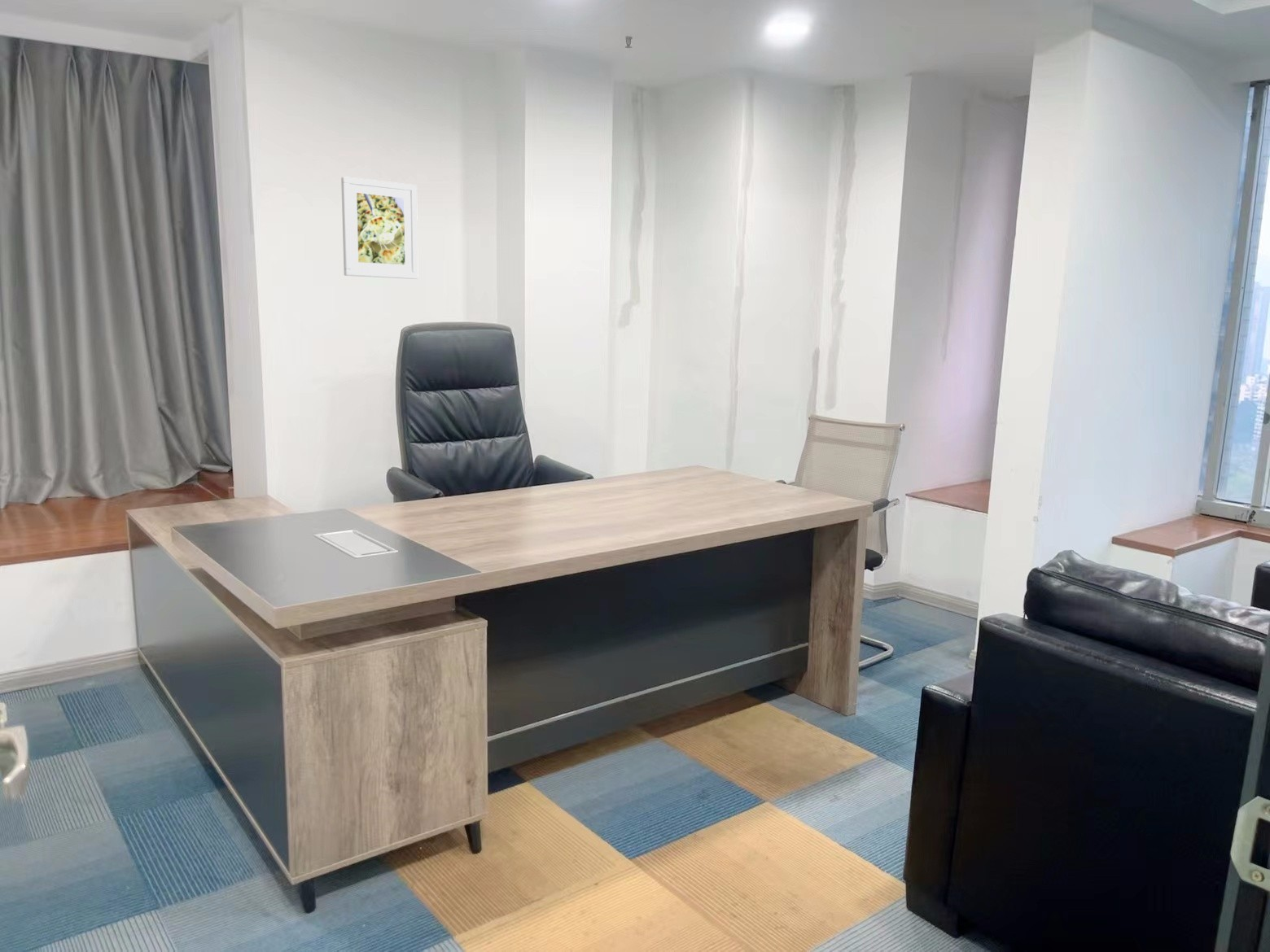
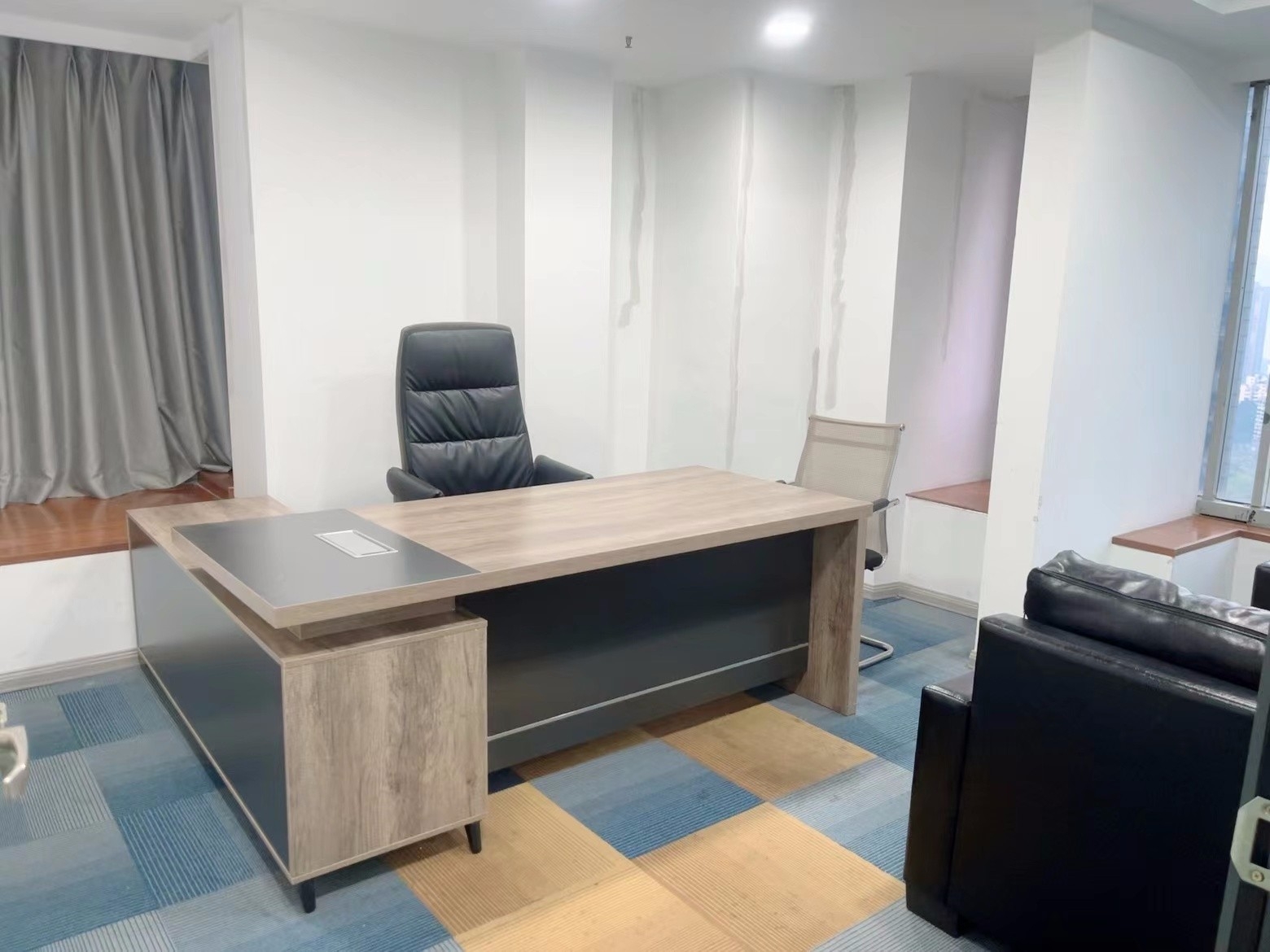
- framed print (380, 229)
